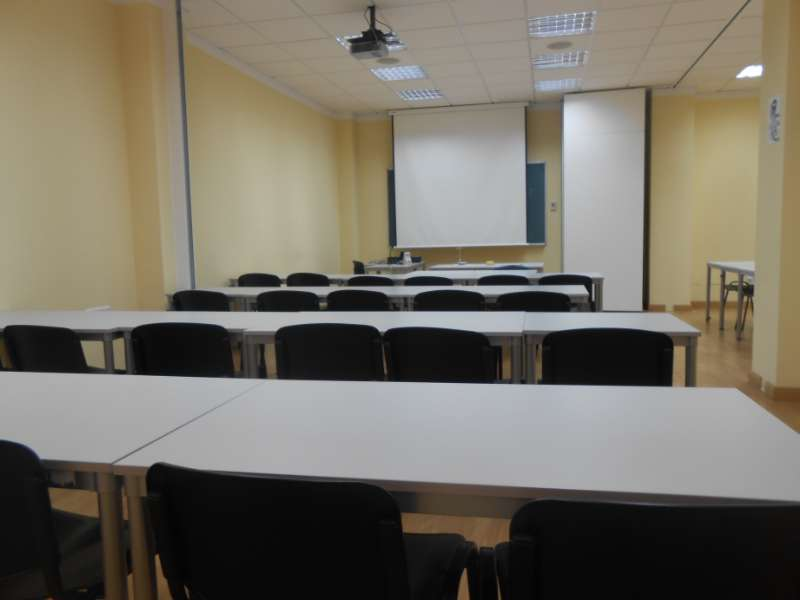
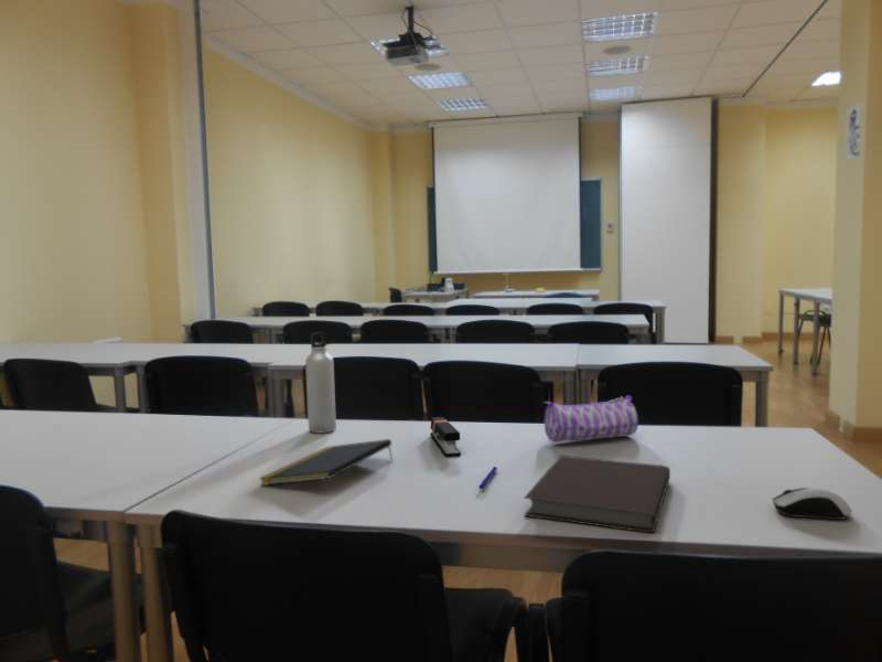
+ computer mouse (811, 500)
+ notepad (329, 460)
+ pencil case (591, 418)
+ water bottle (320, 381)
+ stapler (444, 434)
+ pen (488, 476)
+ notebook (601, 489)
